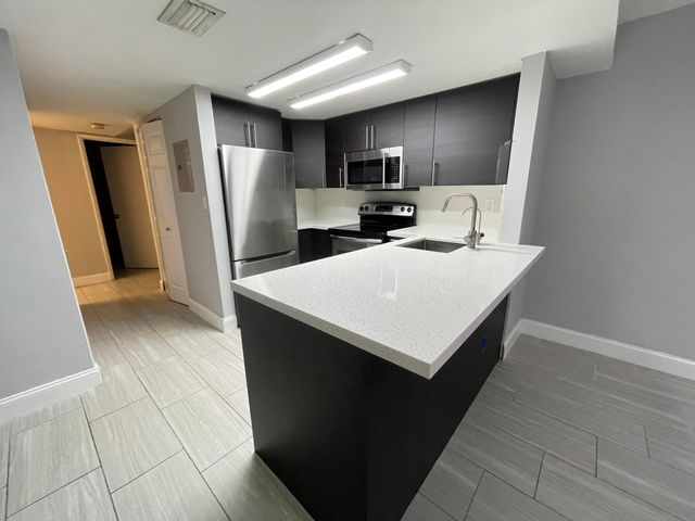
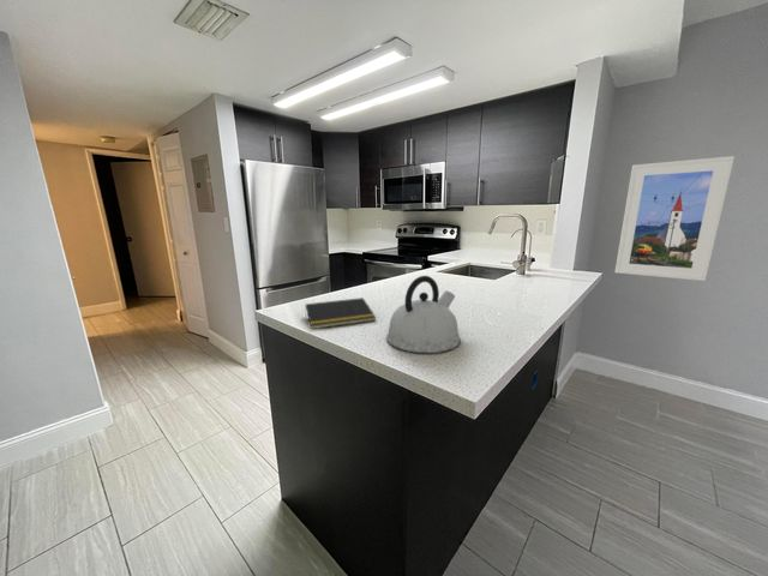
+ kettle (426, 306)
+ notepad (340, 311)
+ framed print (667, 221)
